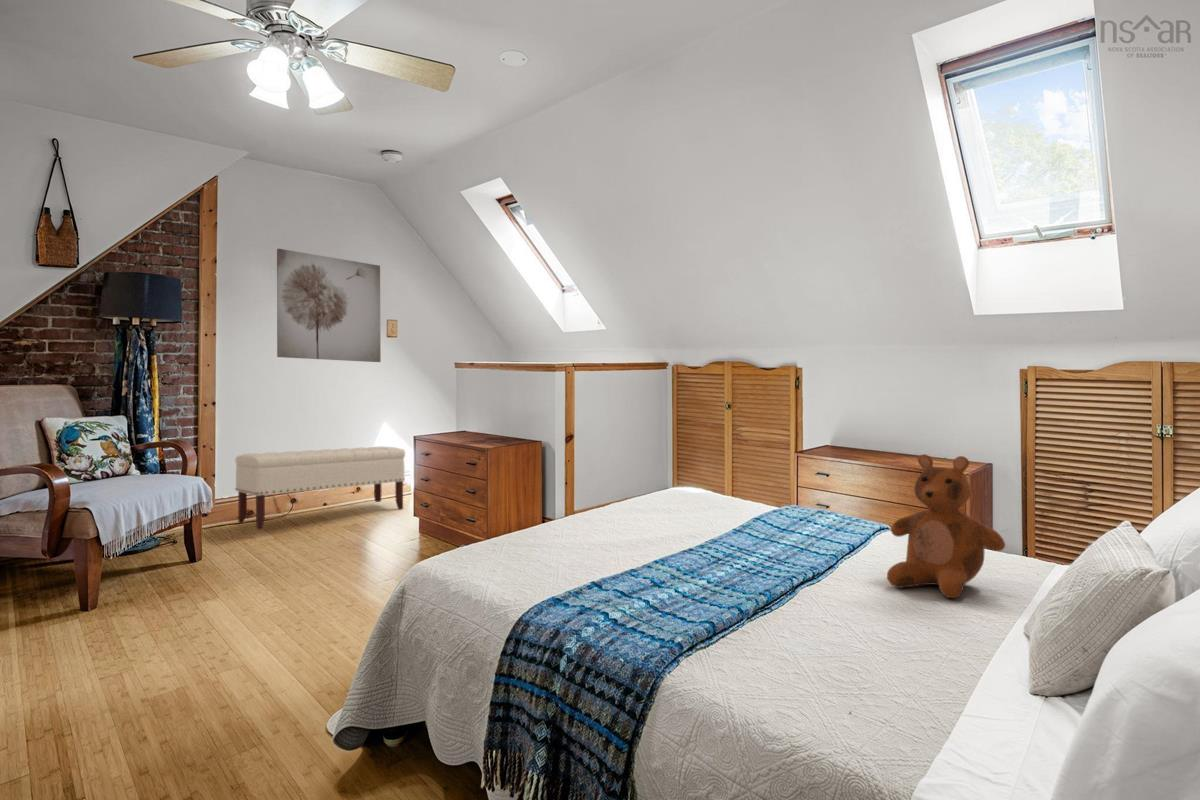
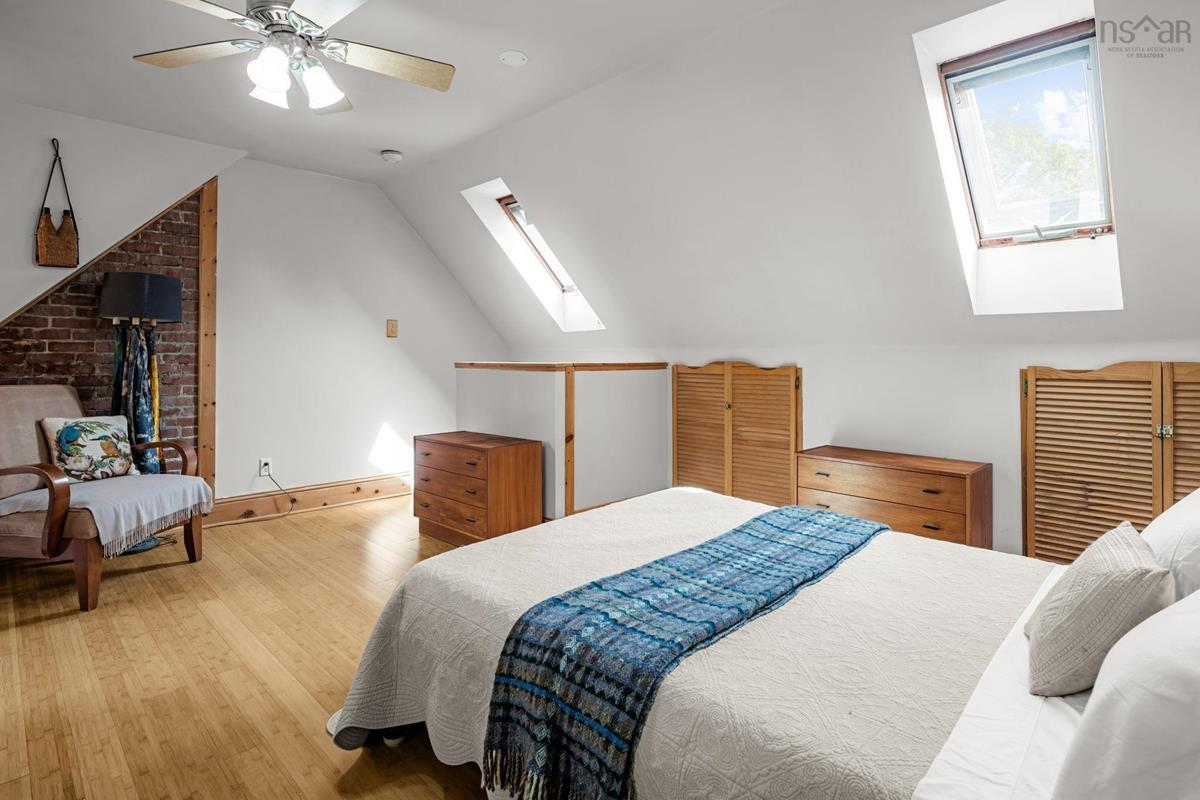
- wall art (331, 308)
- bench (325, 483)
- teddy bear (936, 521)
